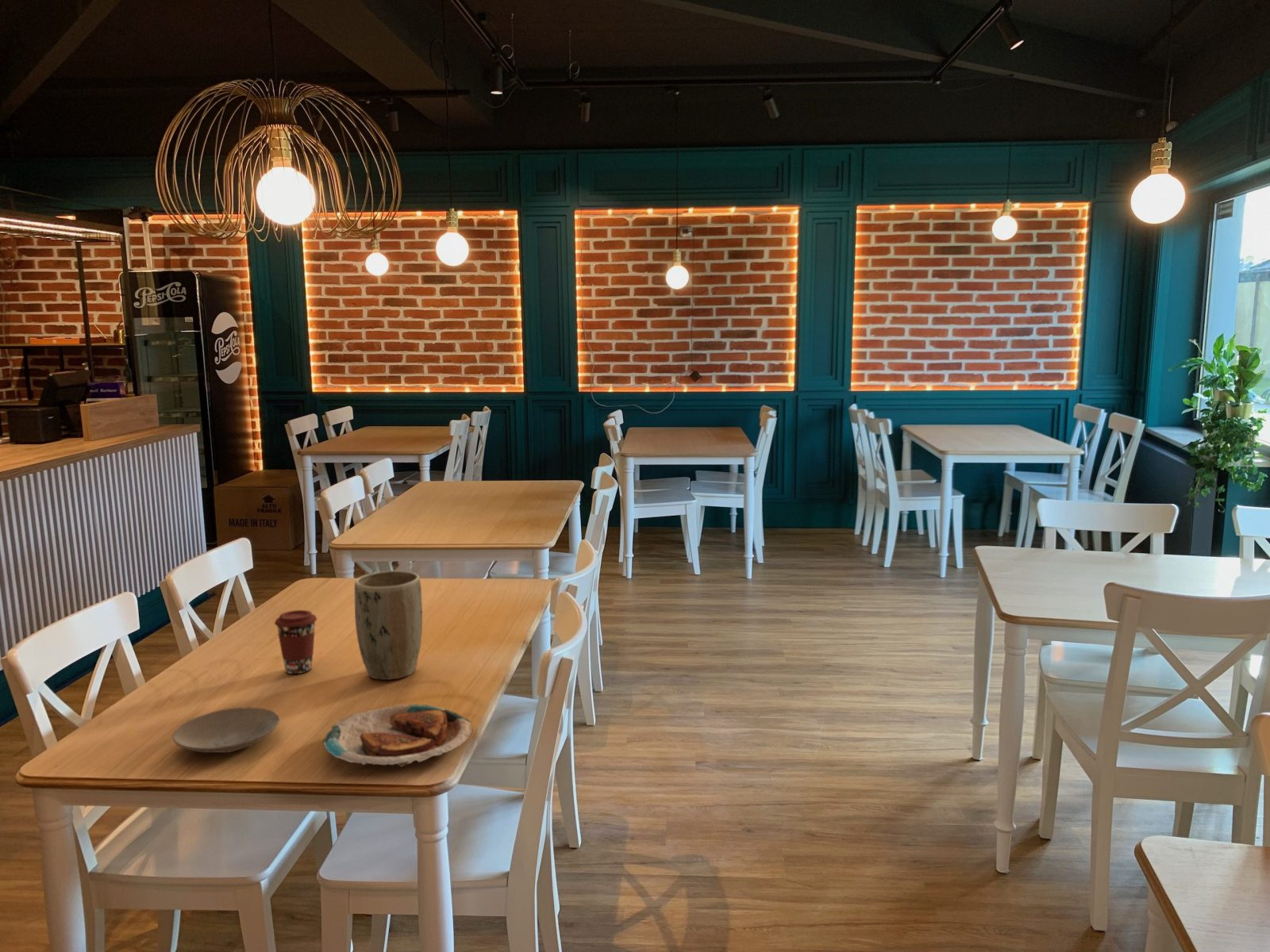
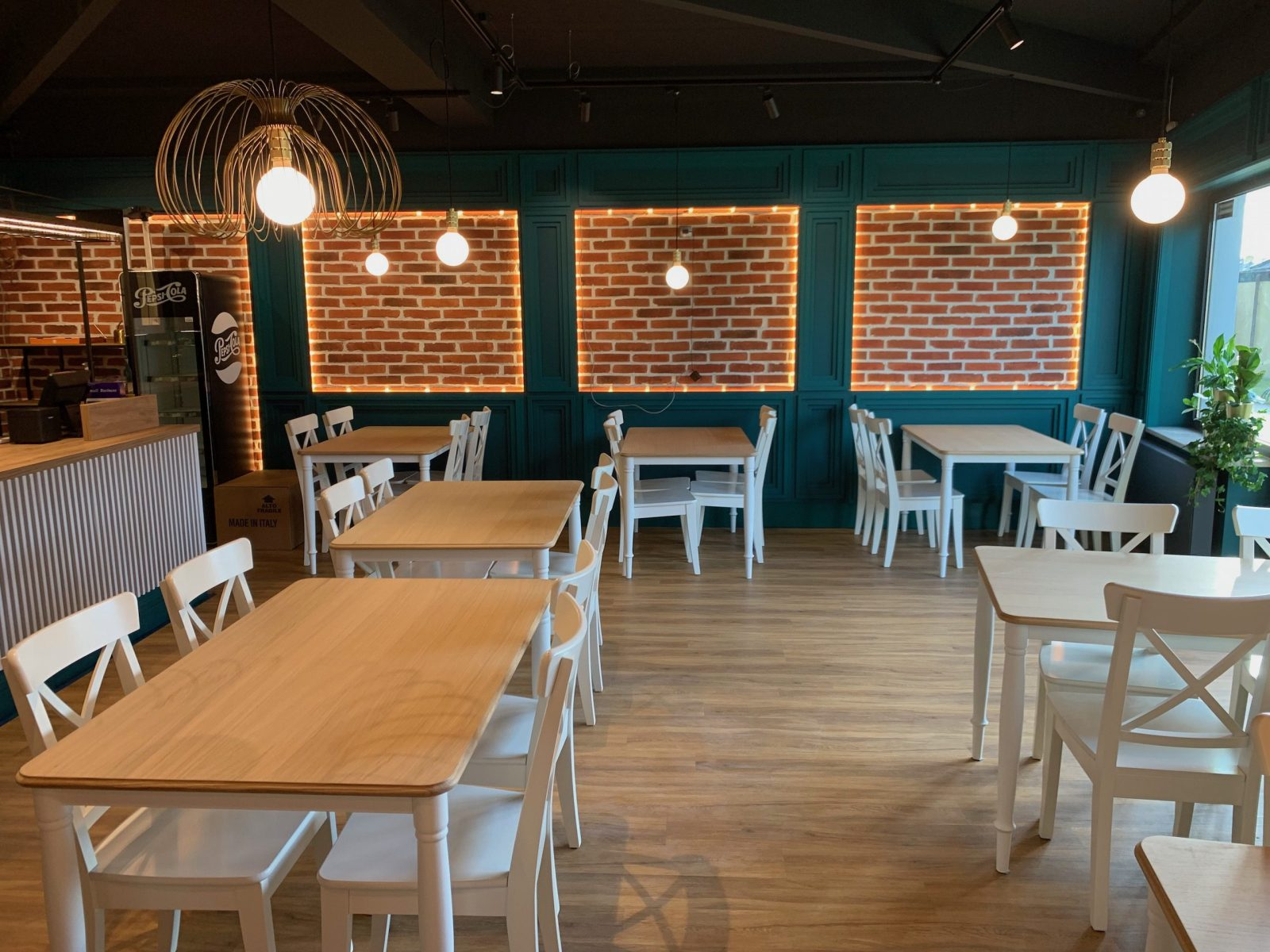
- plate (227, 733)
- coffee cup (297, 642)
- plant pot (389, 625)
- plate (399, 732)
